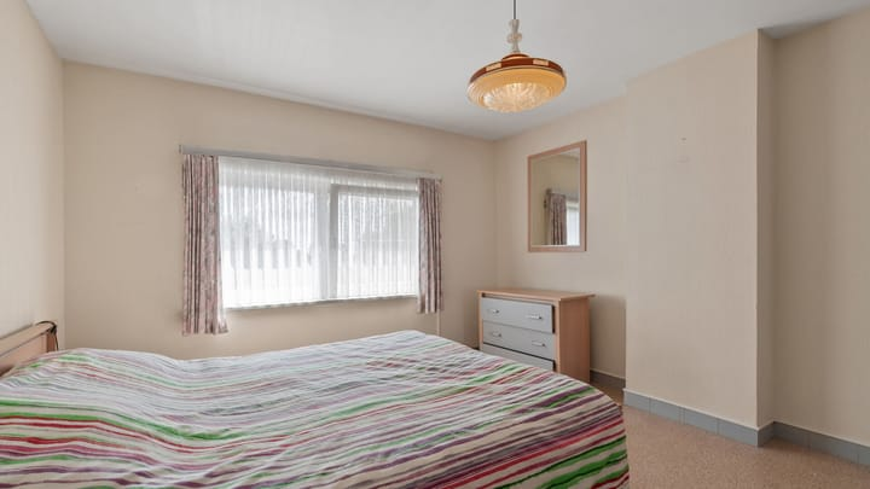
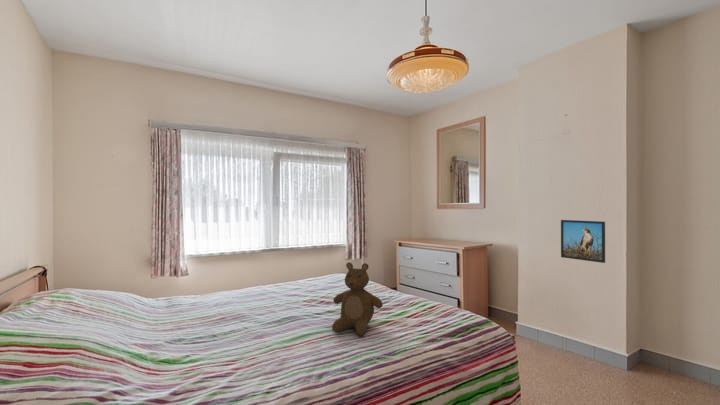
+ teddy bear (354, 296)
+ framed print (582, 240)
